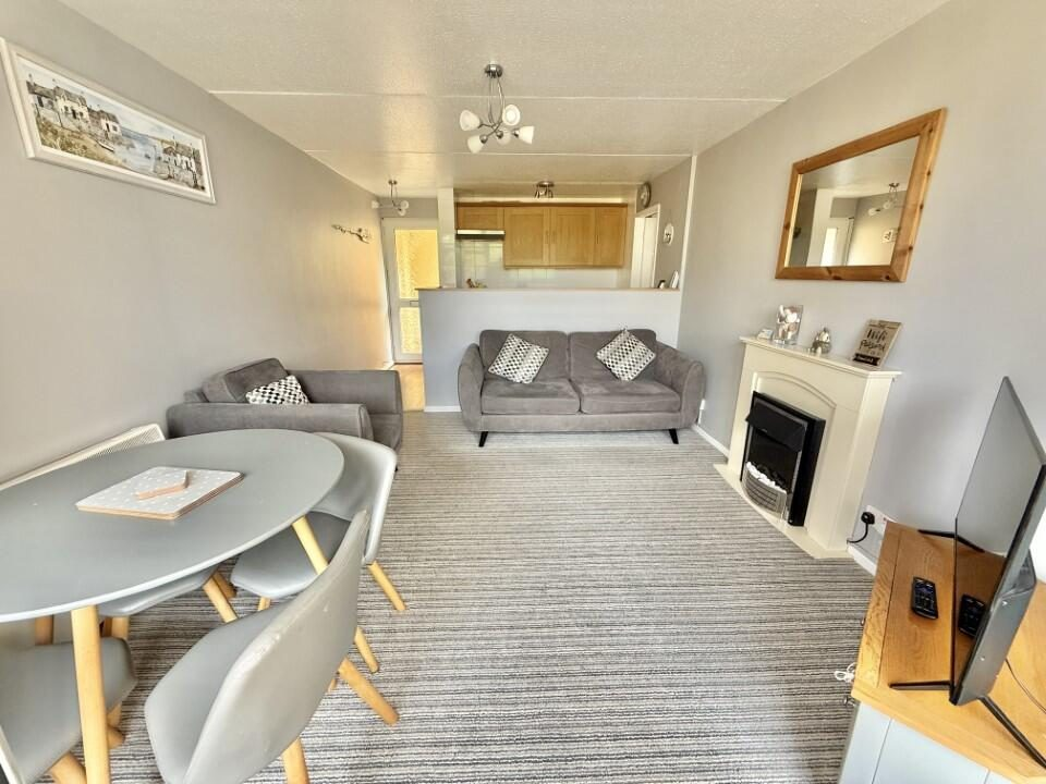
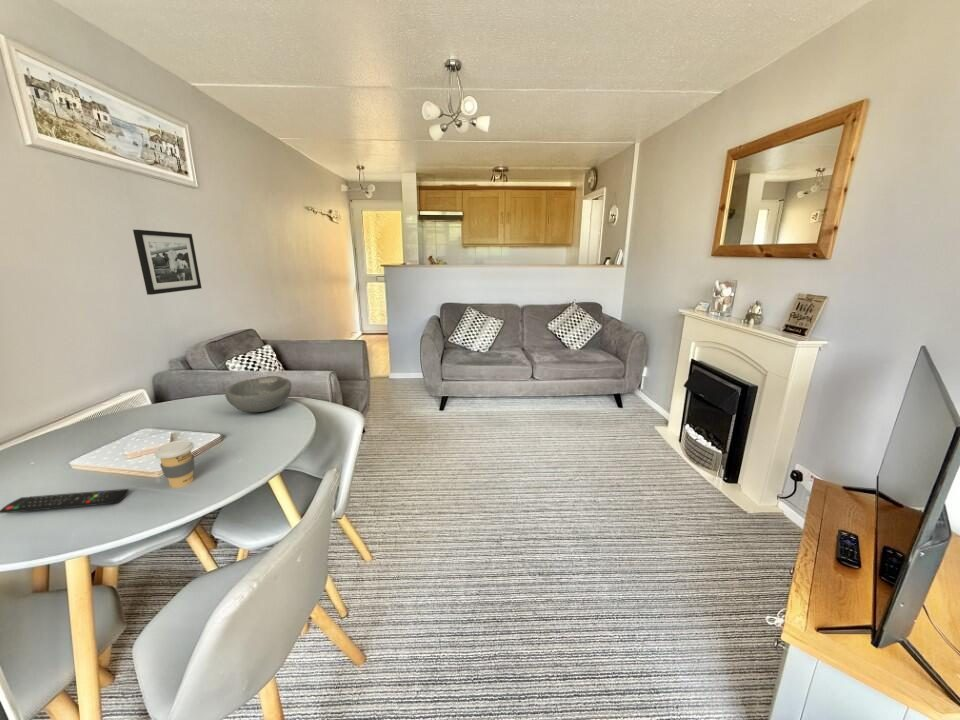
+ remote control (66, 501)
+ bowl (260, 396)
+ coffee cup (178, 464)
+ picture frame (171, 262)
